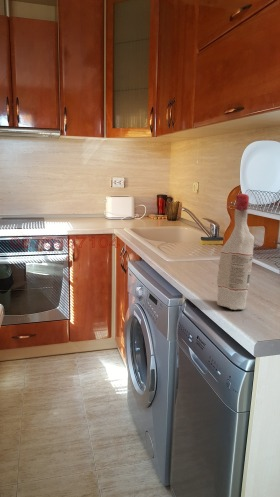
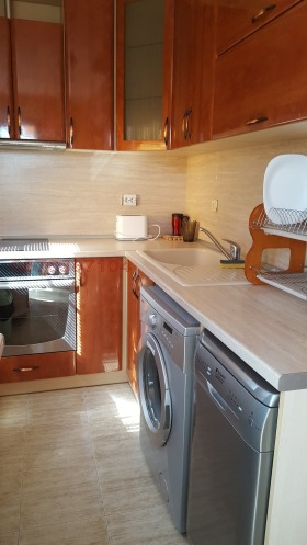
- spray bottle (235, 251)
